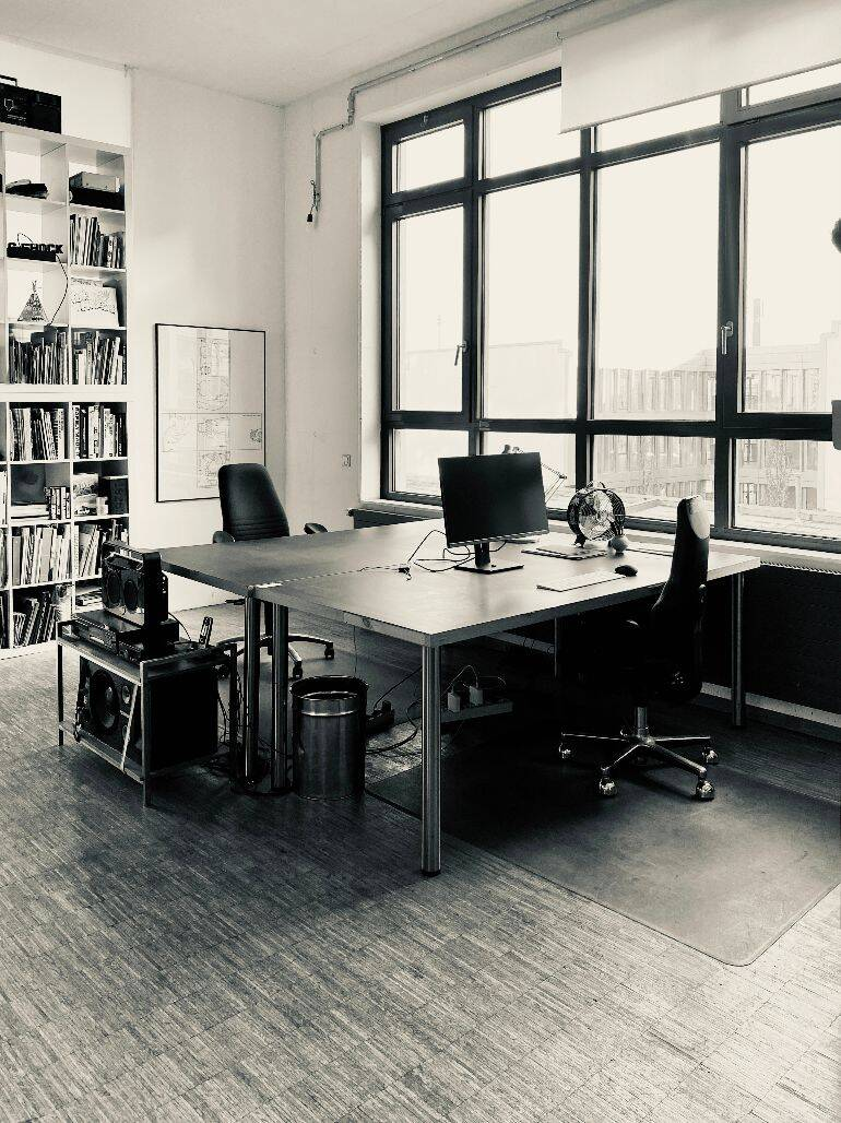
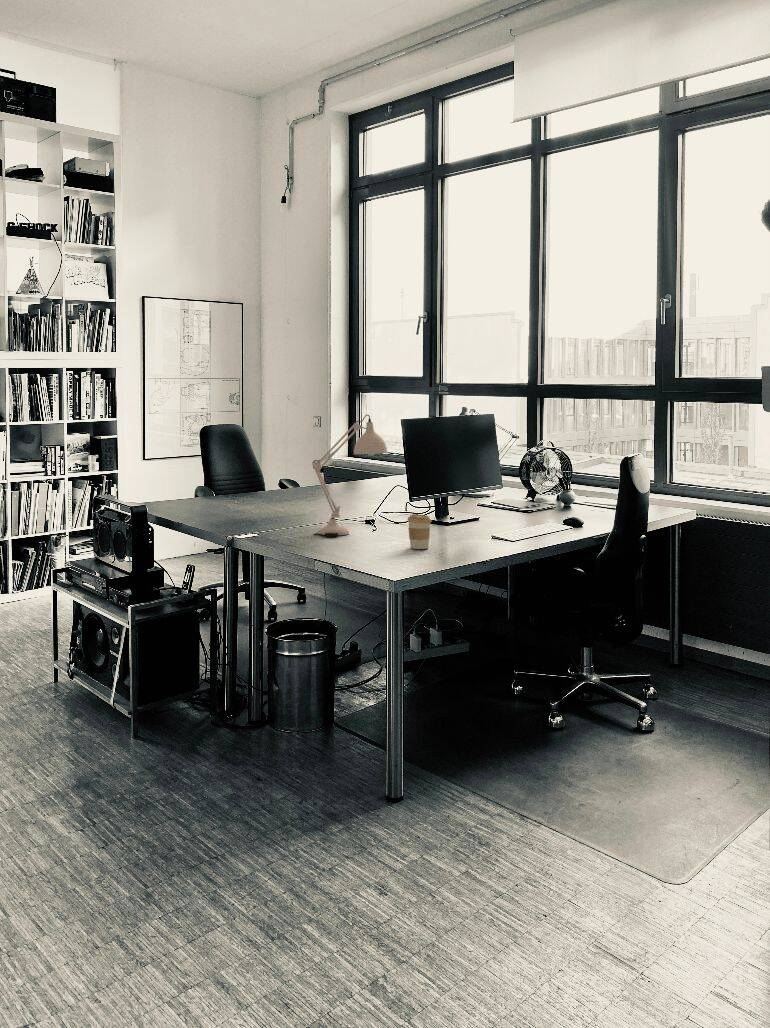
+ desk lamp (354, 453)
+ coffee cup (419, 531)
